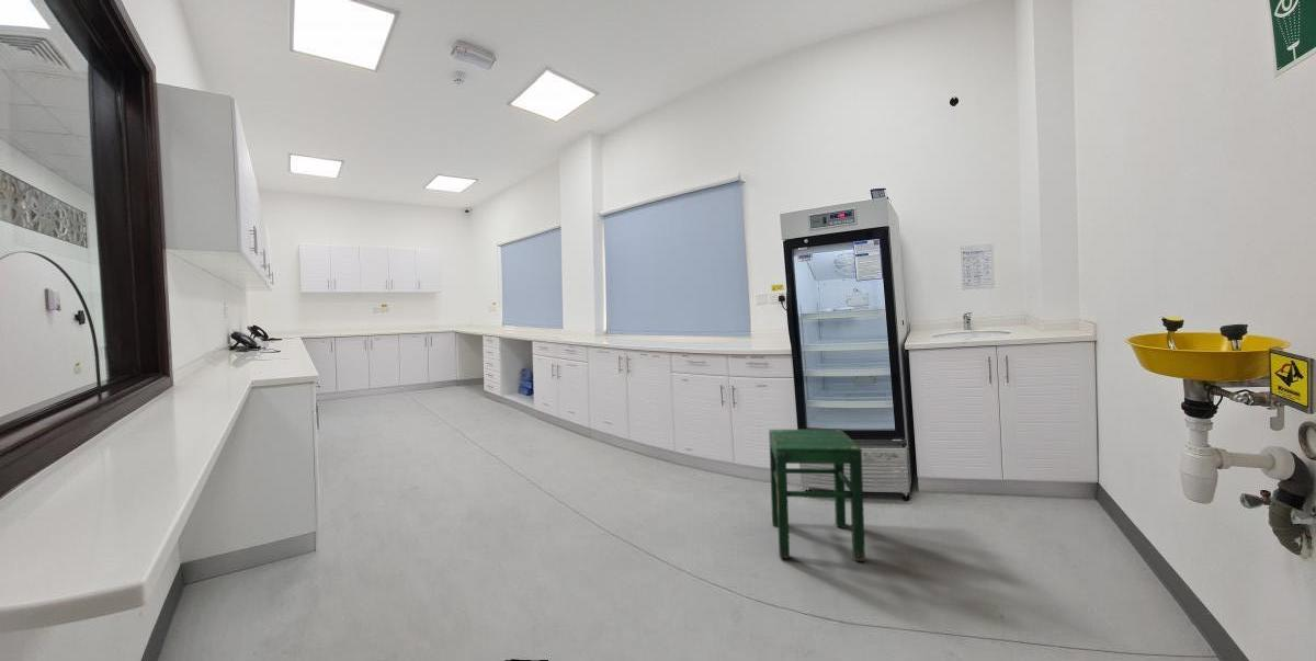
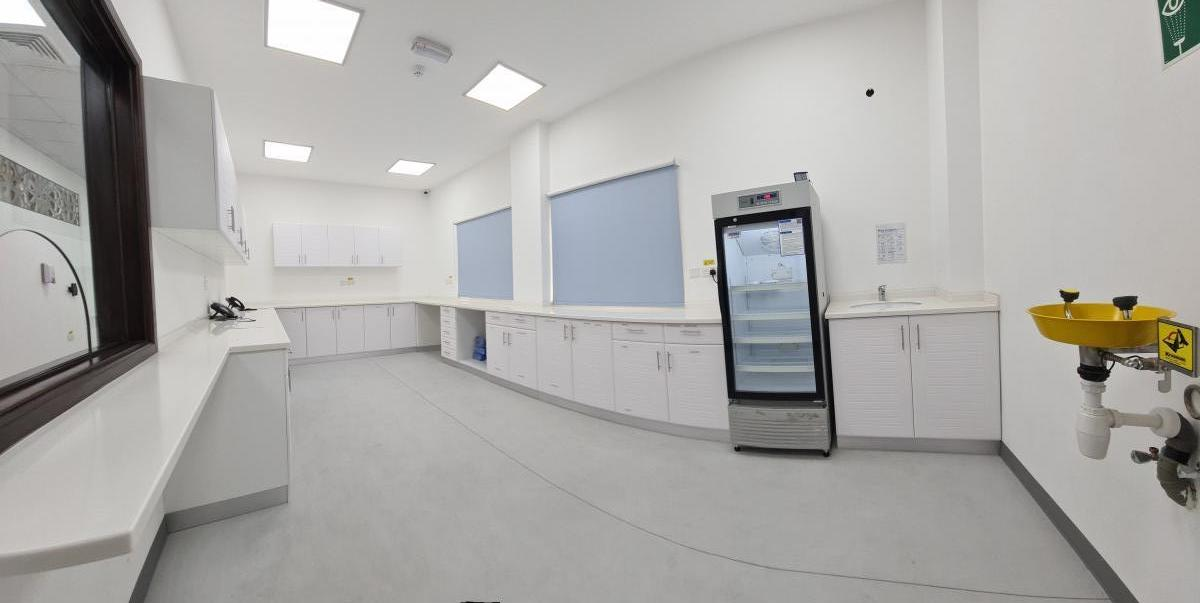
- stool (812, 491)
